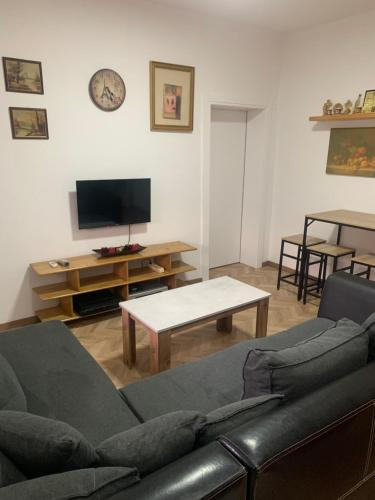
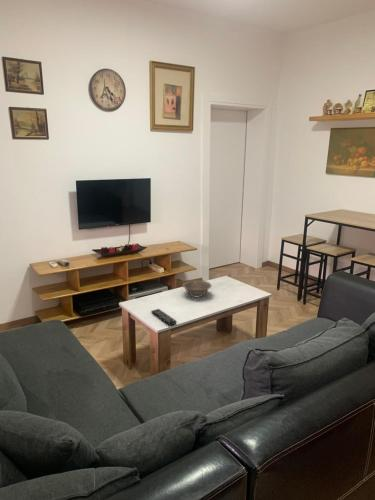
+ remote control (163, 316)
+ decorative bowl (196, 290)
